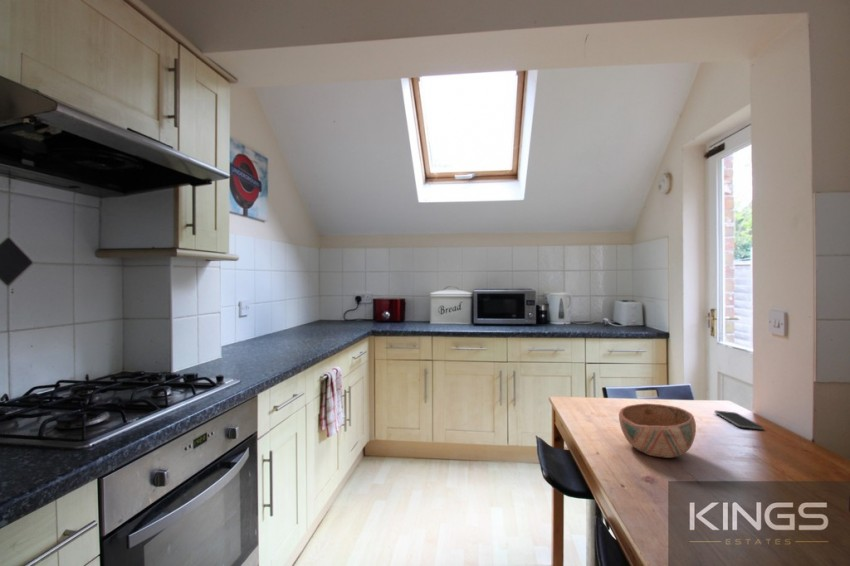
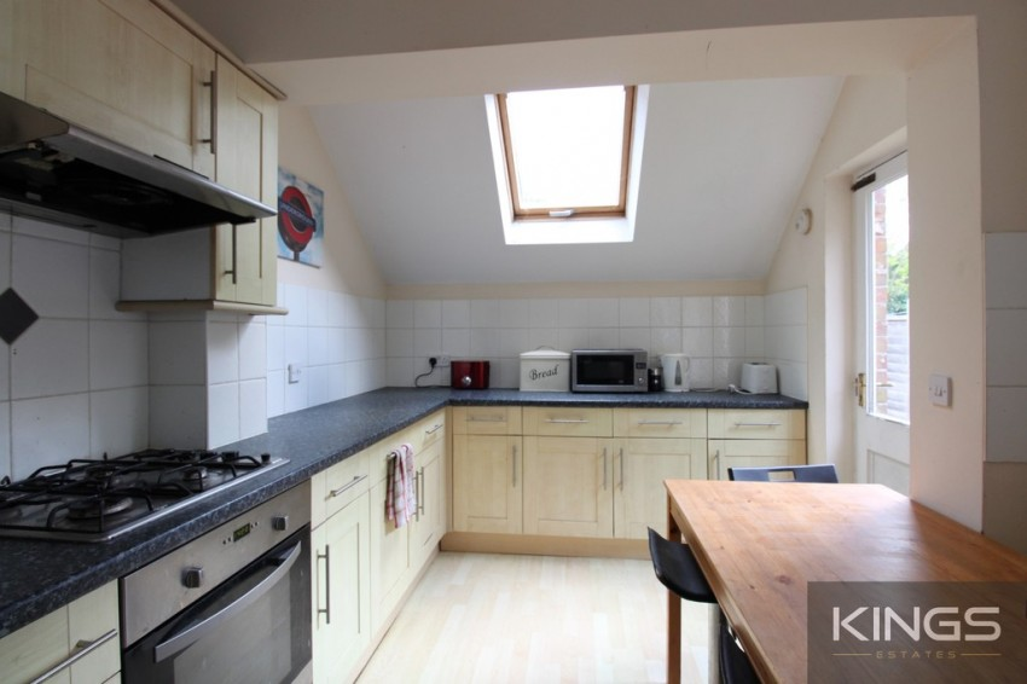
- bowl (656, 431)
- smartphone (737, 419)
